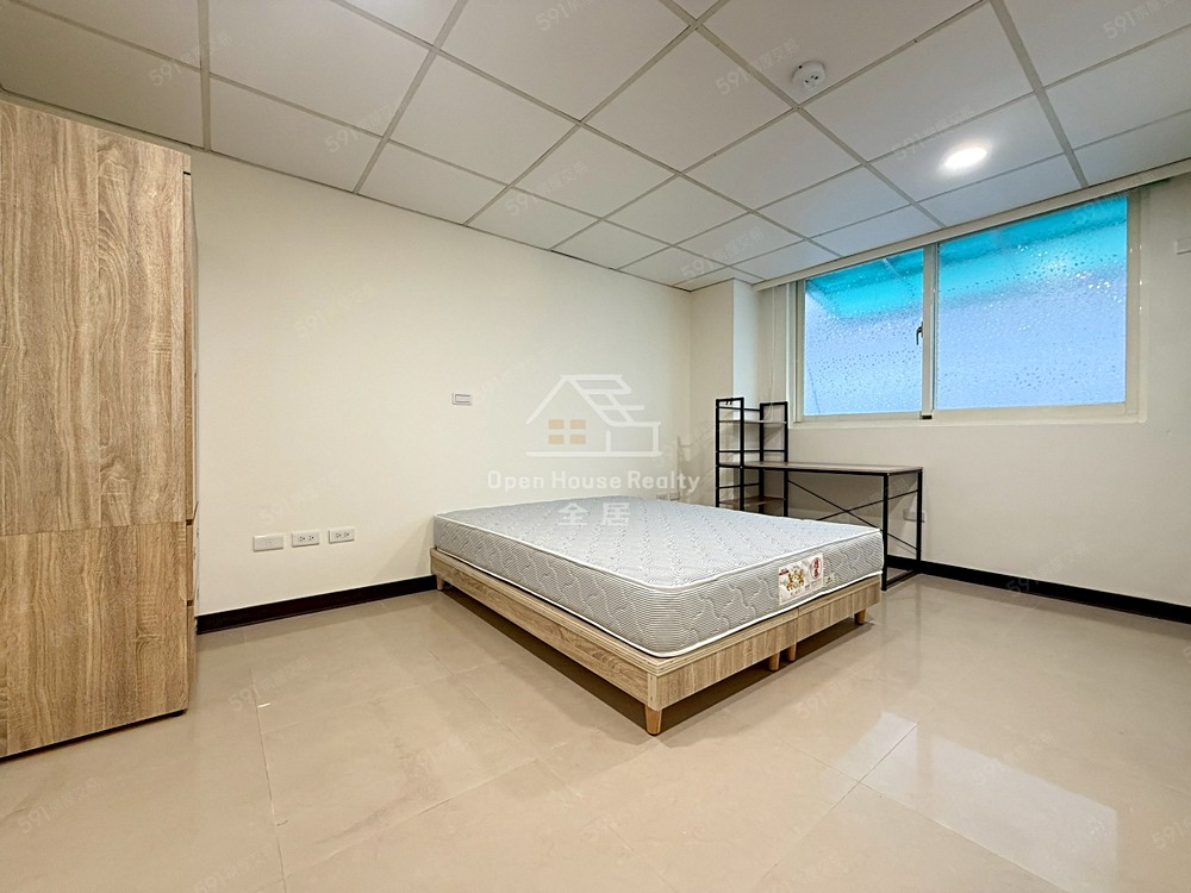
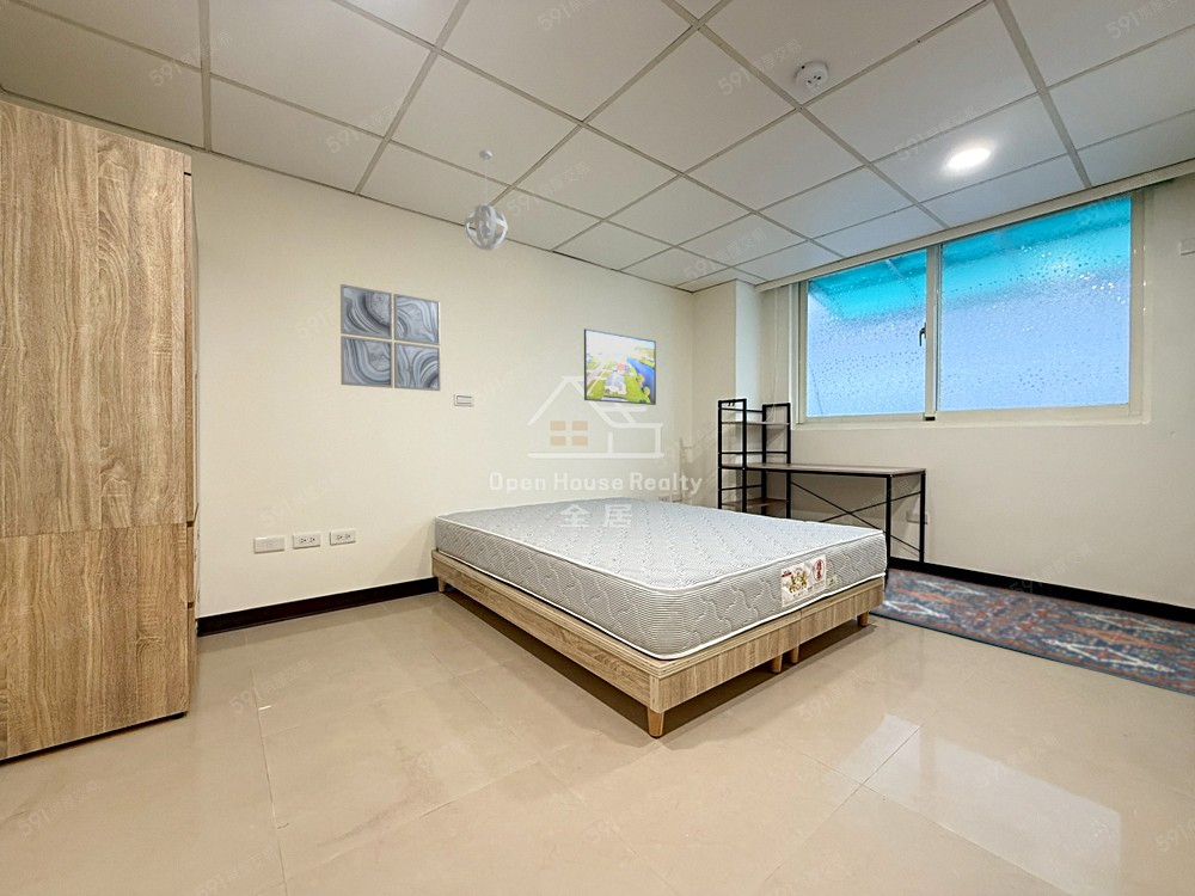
+ pendant light (485, 202)
+ wall art (394, 339)
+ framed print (621, 368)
+ rug (1012, 614)
